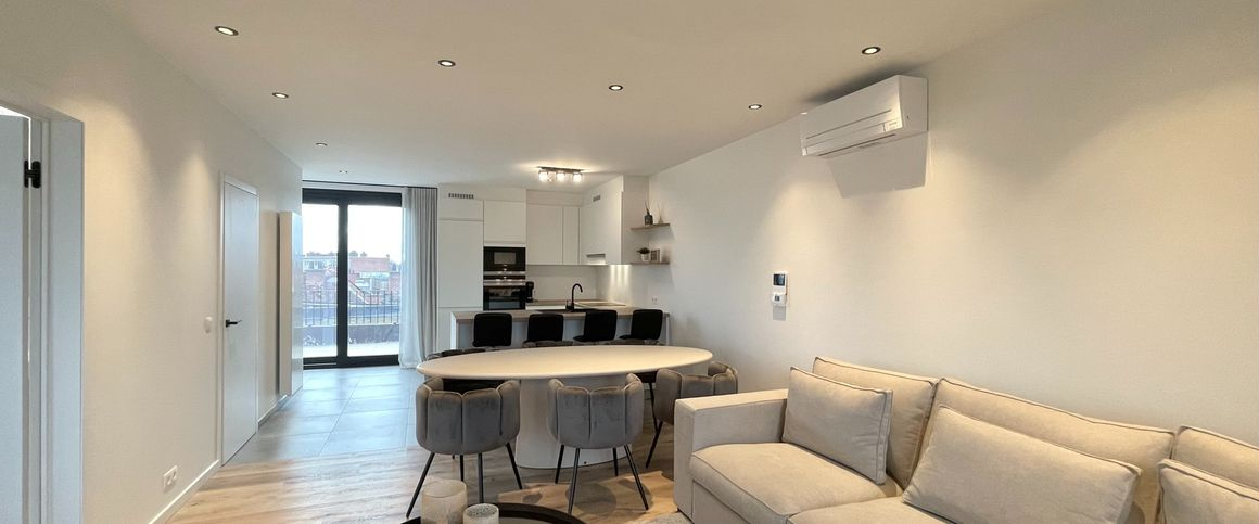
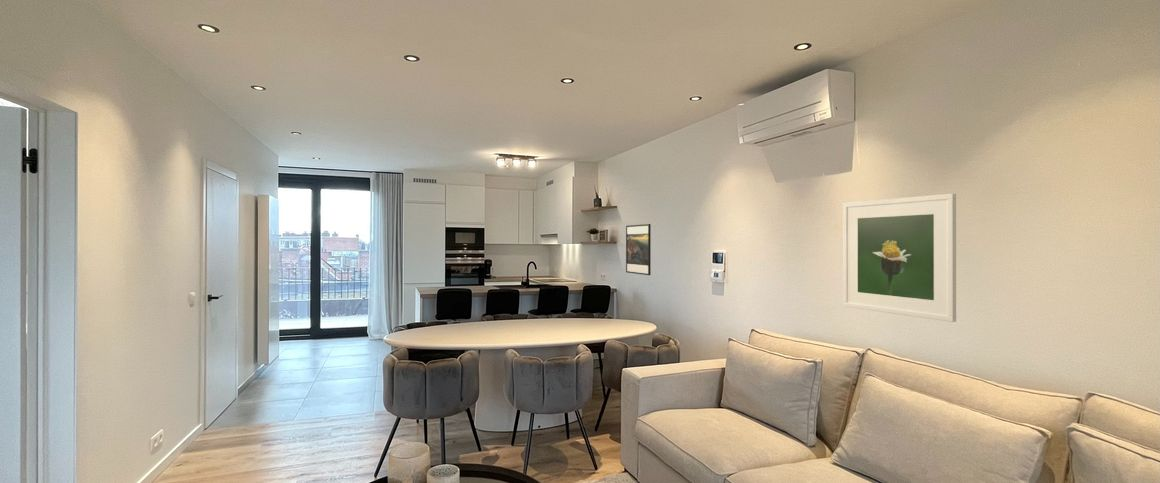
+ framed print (637, 249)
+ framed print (893, 256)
